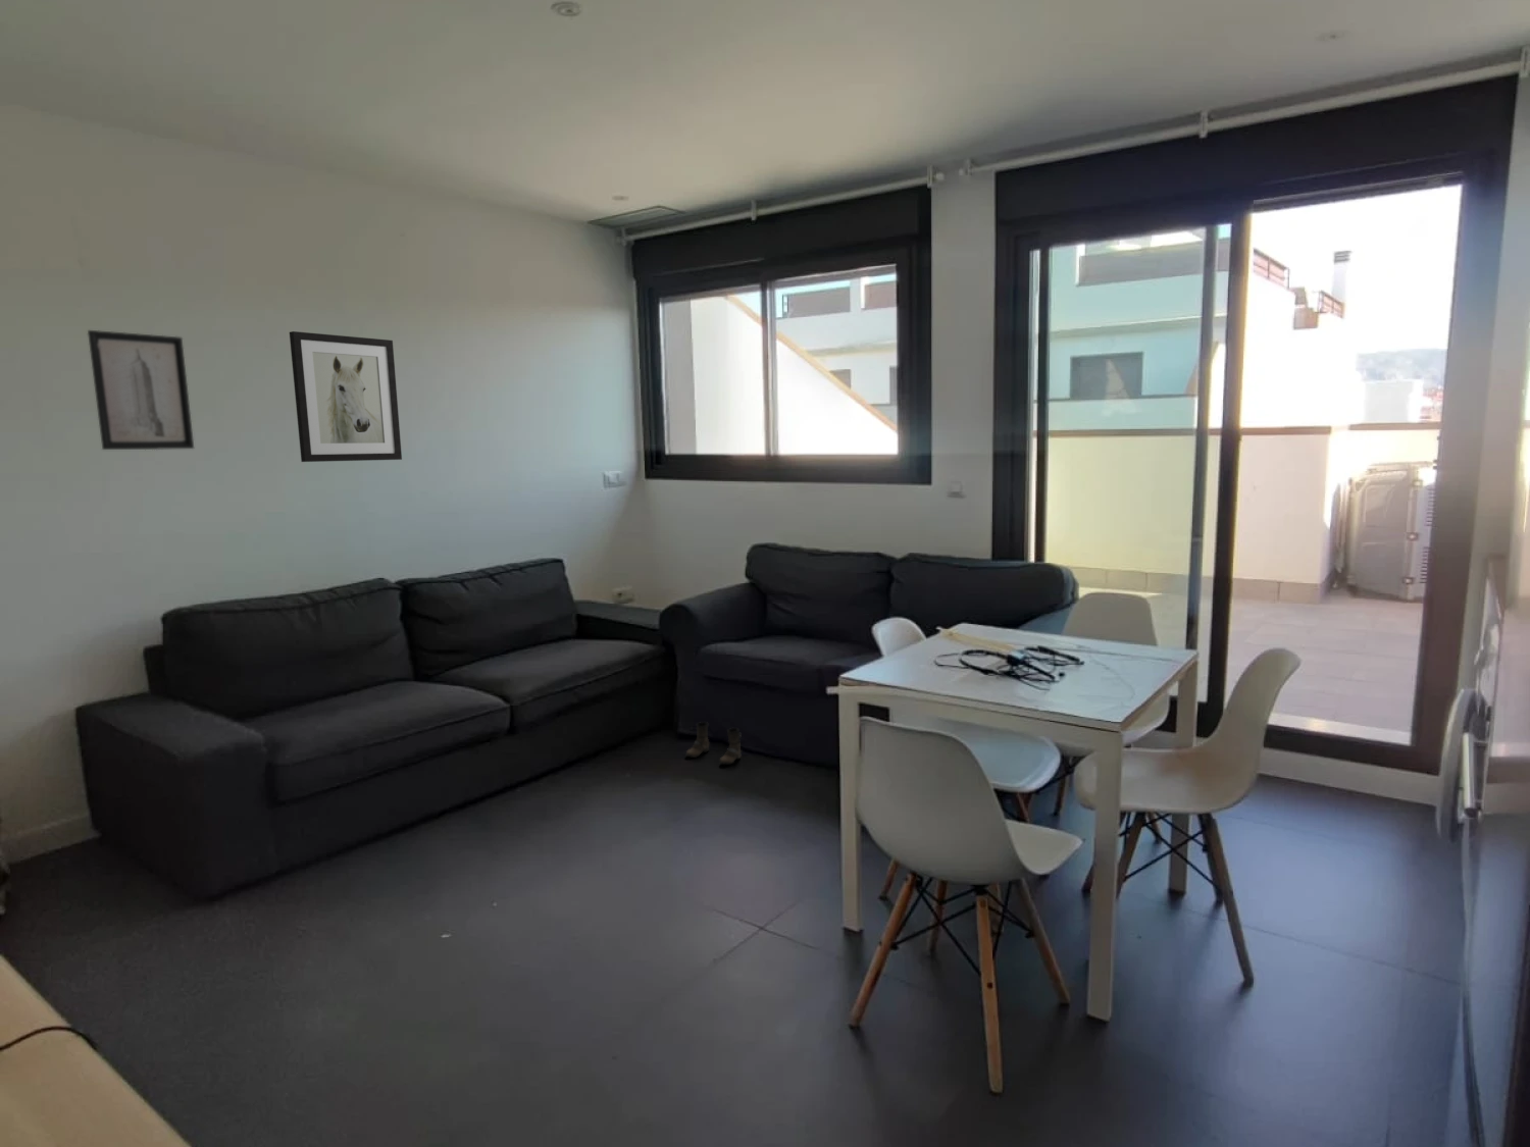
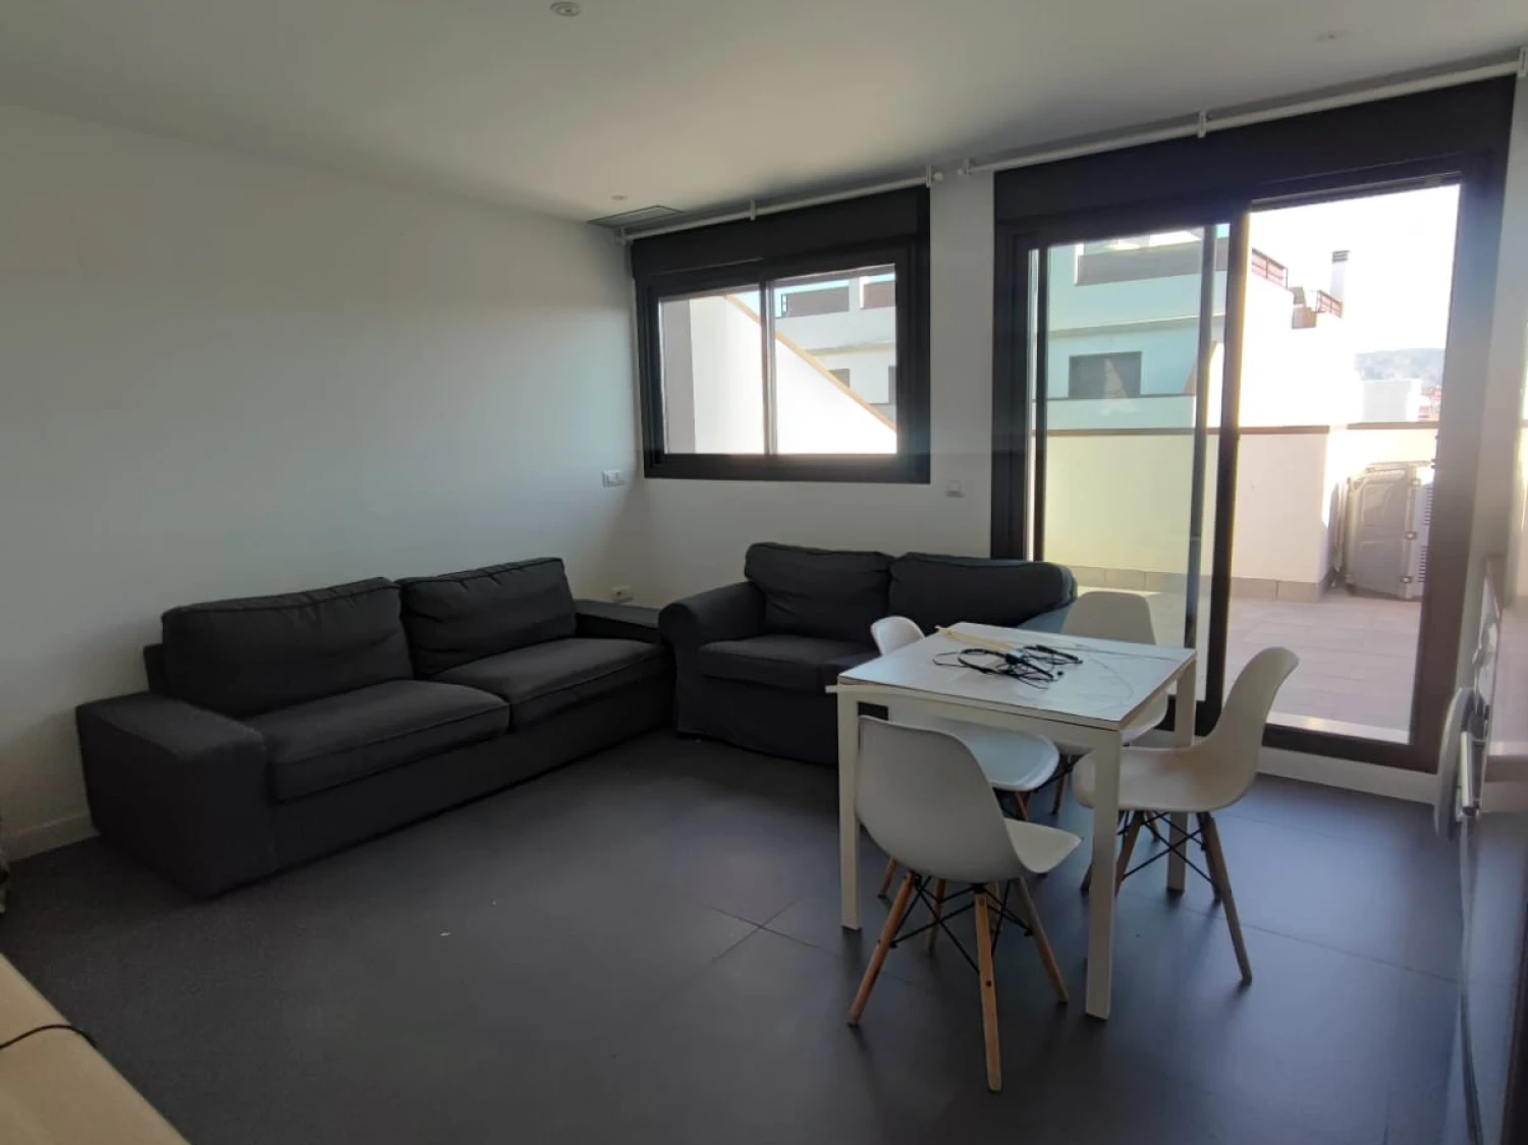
- wall art (143, 392)
- boots (708, 743)
- wall art (348, 399)
